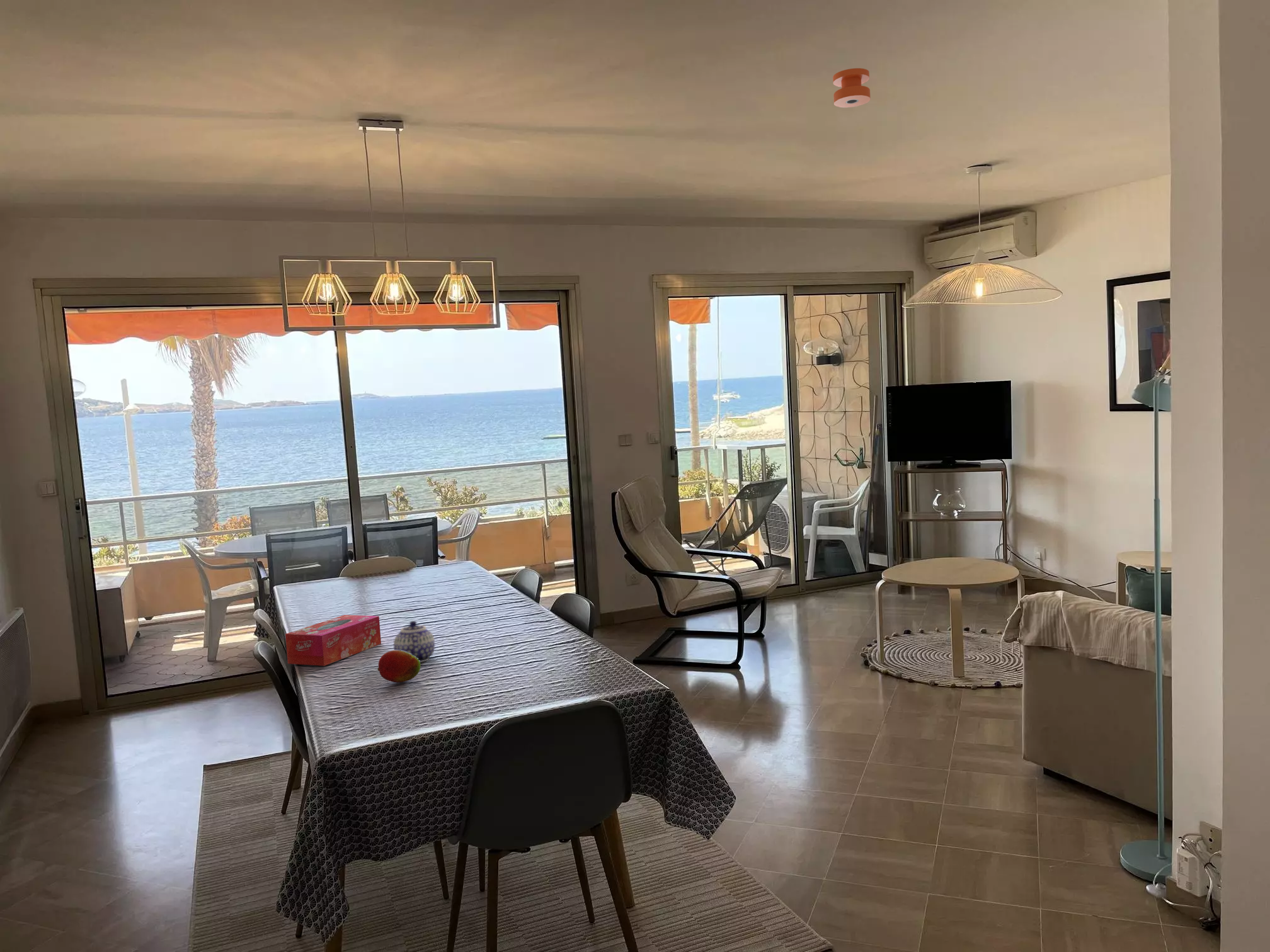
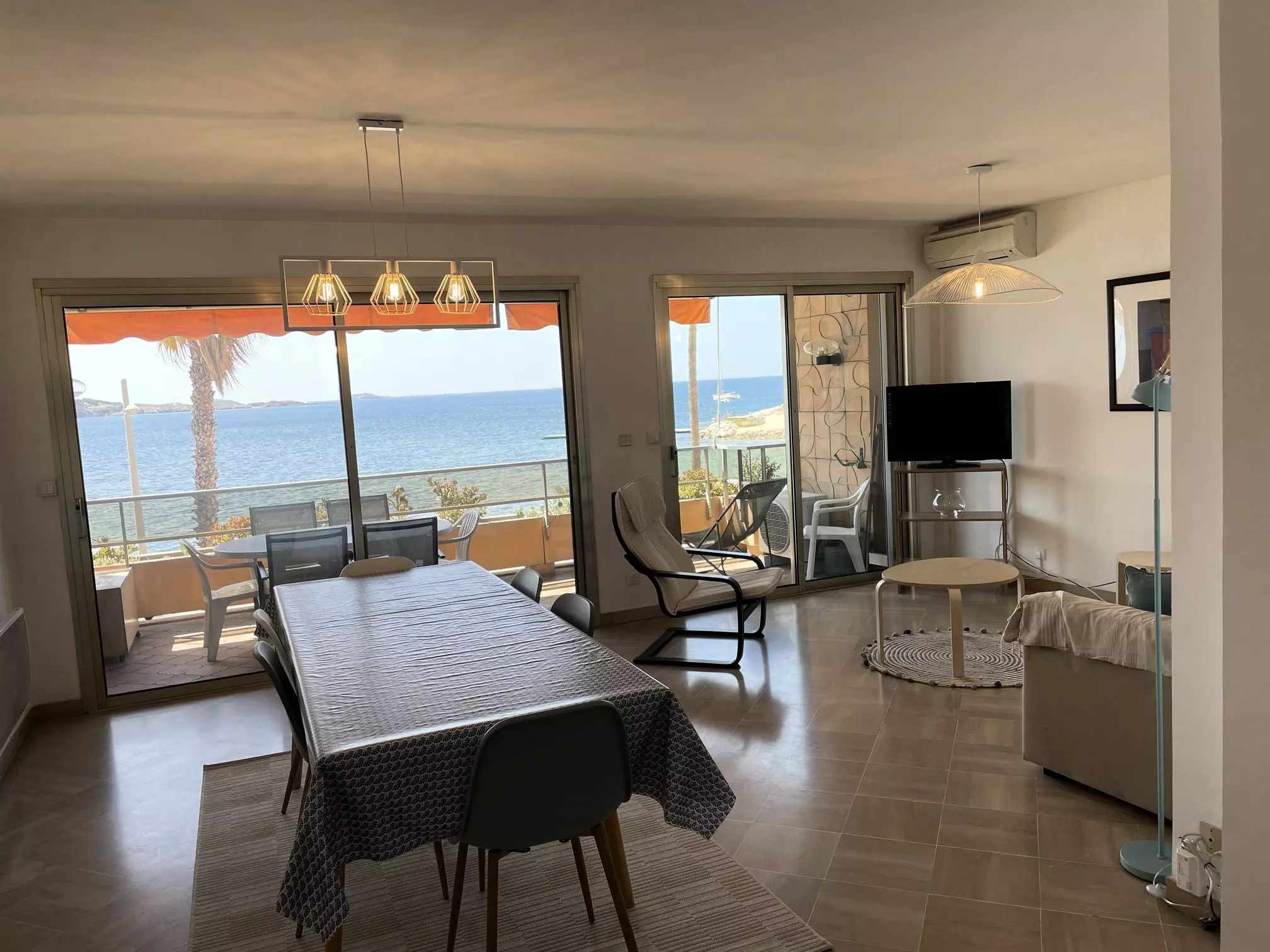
- teapot (414, 640)
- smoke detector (851, 88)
- fruit (399, 666)
- tissue box (335, 639)
